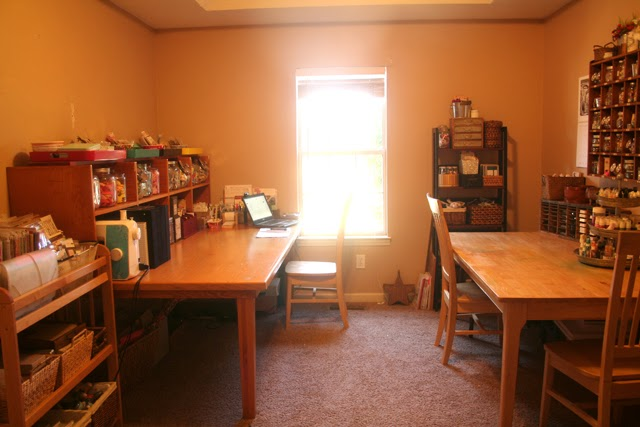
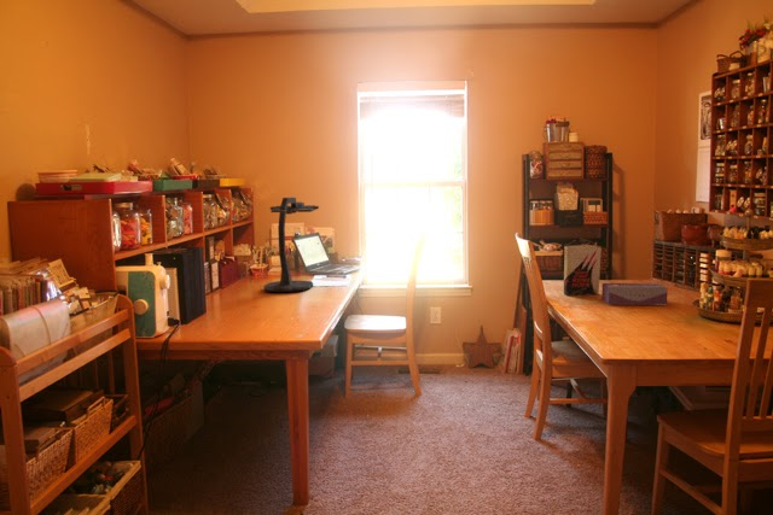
+ desk lamp (284, 241)
+ book (581, 269)
+ tissue box (633, 293)
